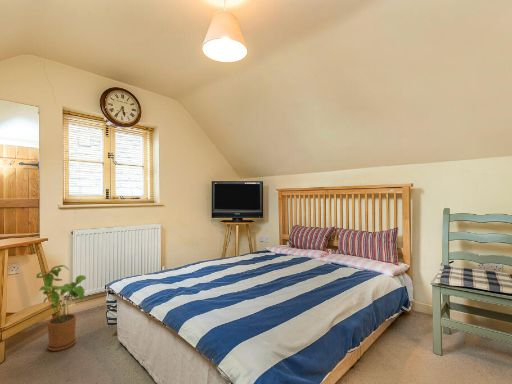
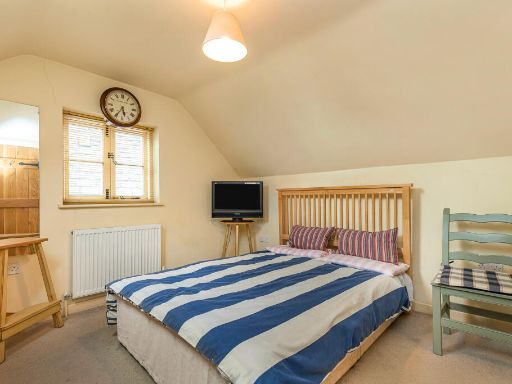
- house plant (64, 304)
